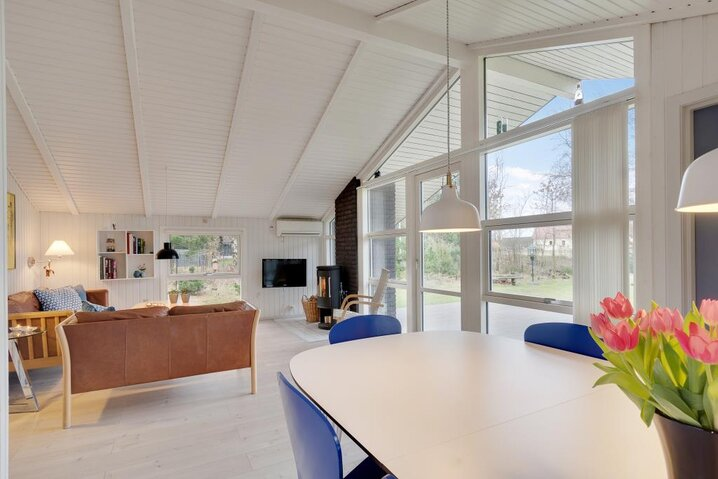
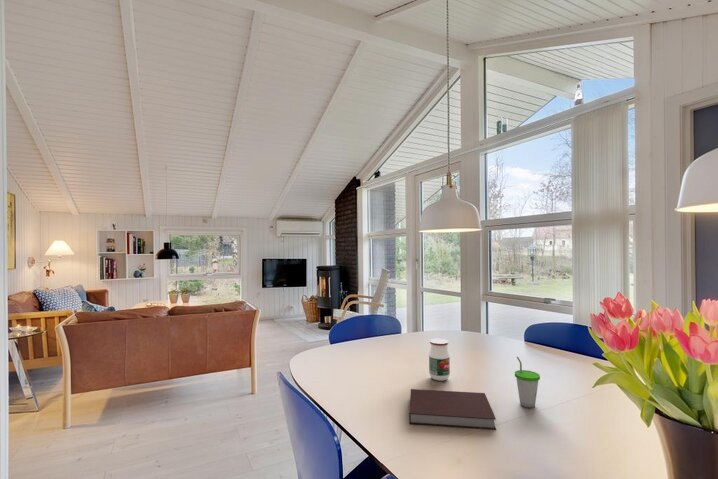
+ jar (439, 359)
+ cup (527, 382)
+ notebook (449, 407)
